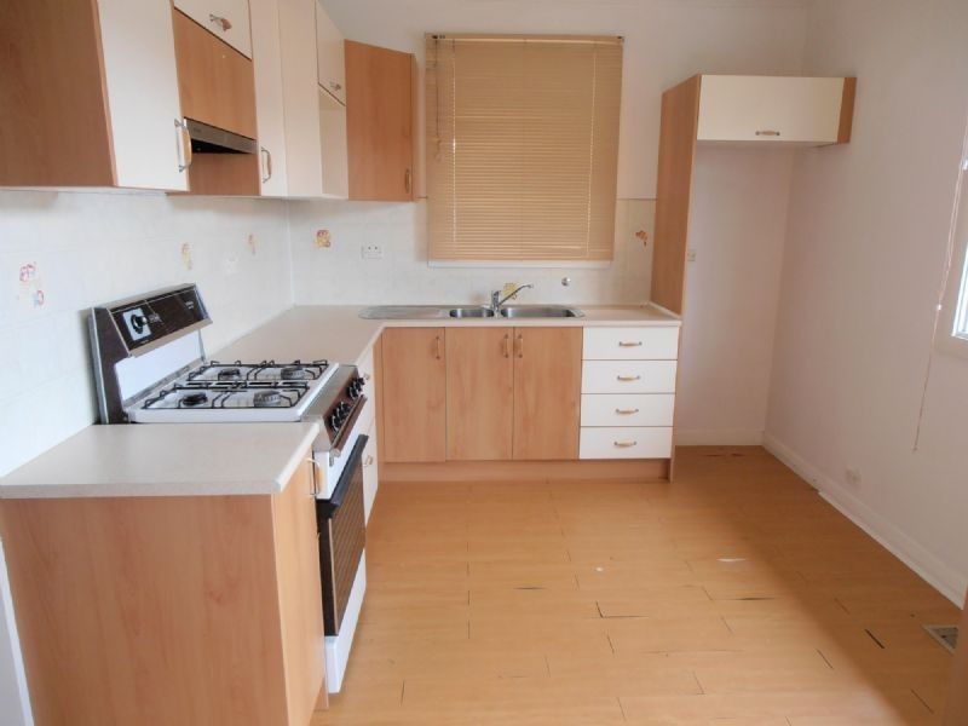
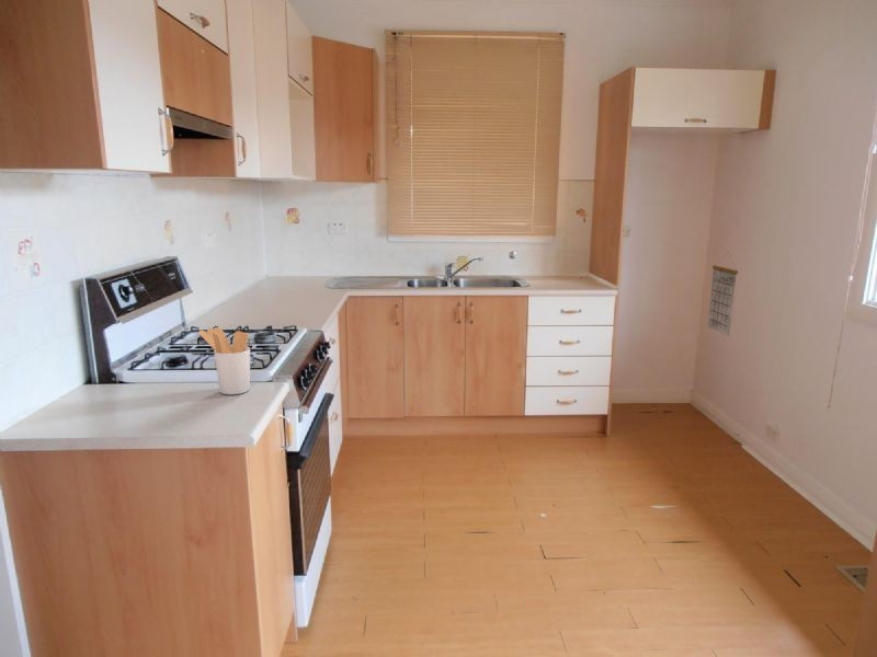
+ calendar (721, 292)
+ utensil holder (226, 358)
